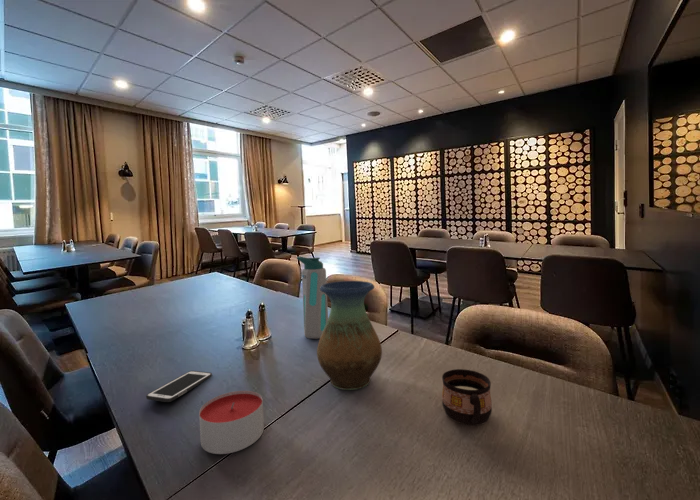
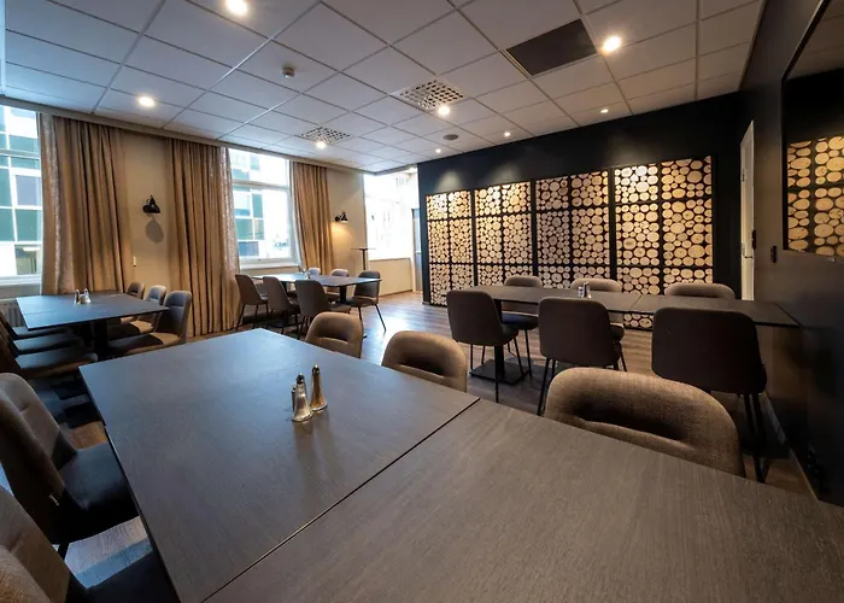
- candle (232, 418)
- cell phone (181, 385)
- water bottle (312, 296)
- vase (348, 332)
- cup (465, 398)
